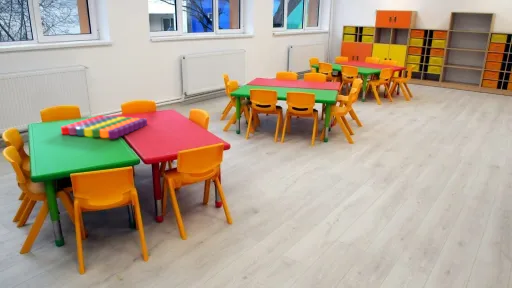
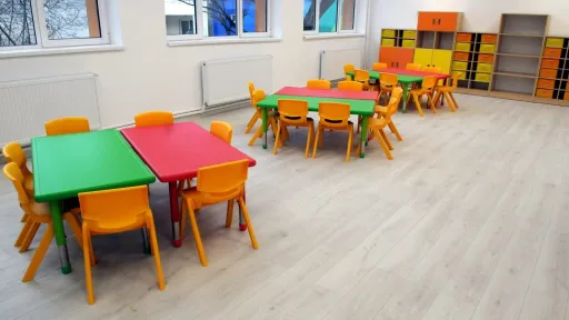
- toy blocks (106, 125)
